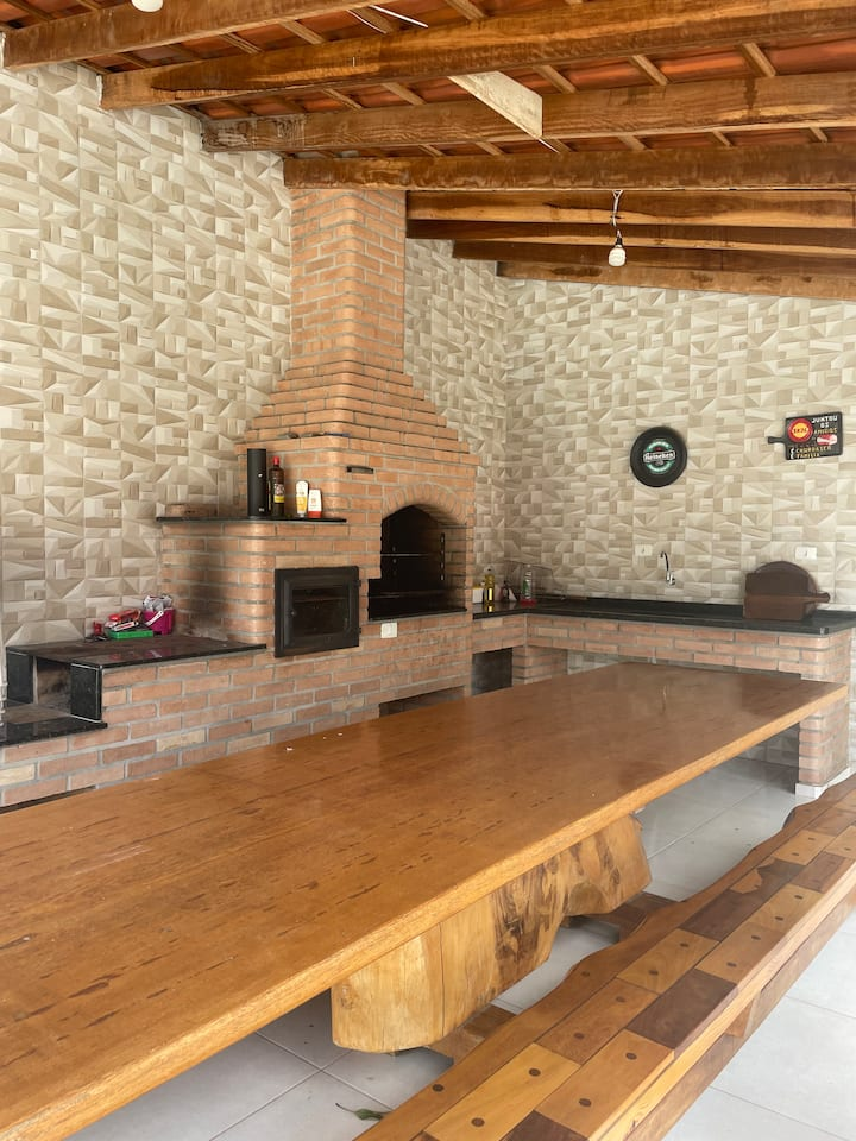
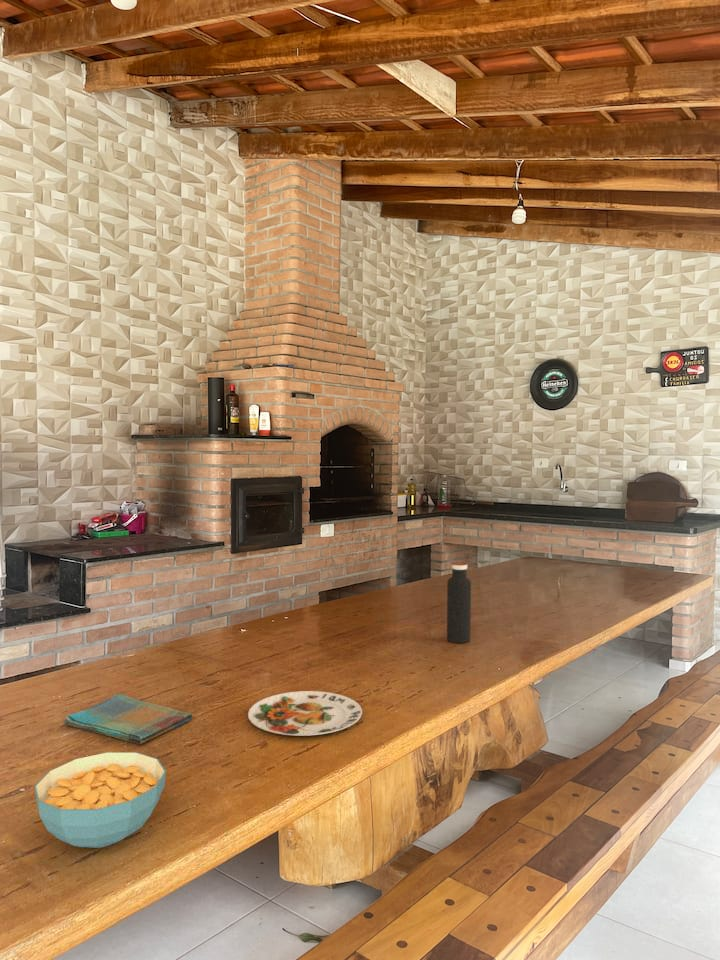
+ cereal bowl (102, 808)
+ dish towel (129, 717)
+ water bottle (458, 601)
+ plate (305, 713)
